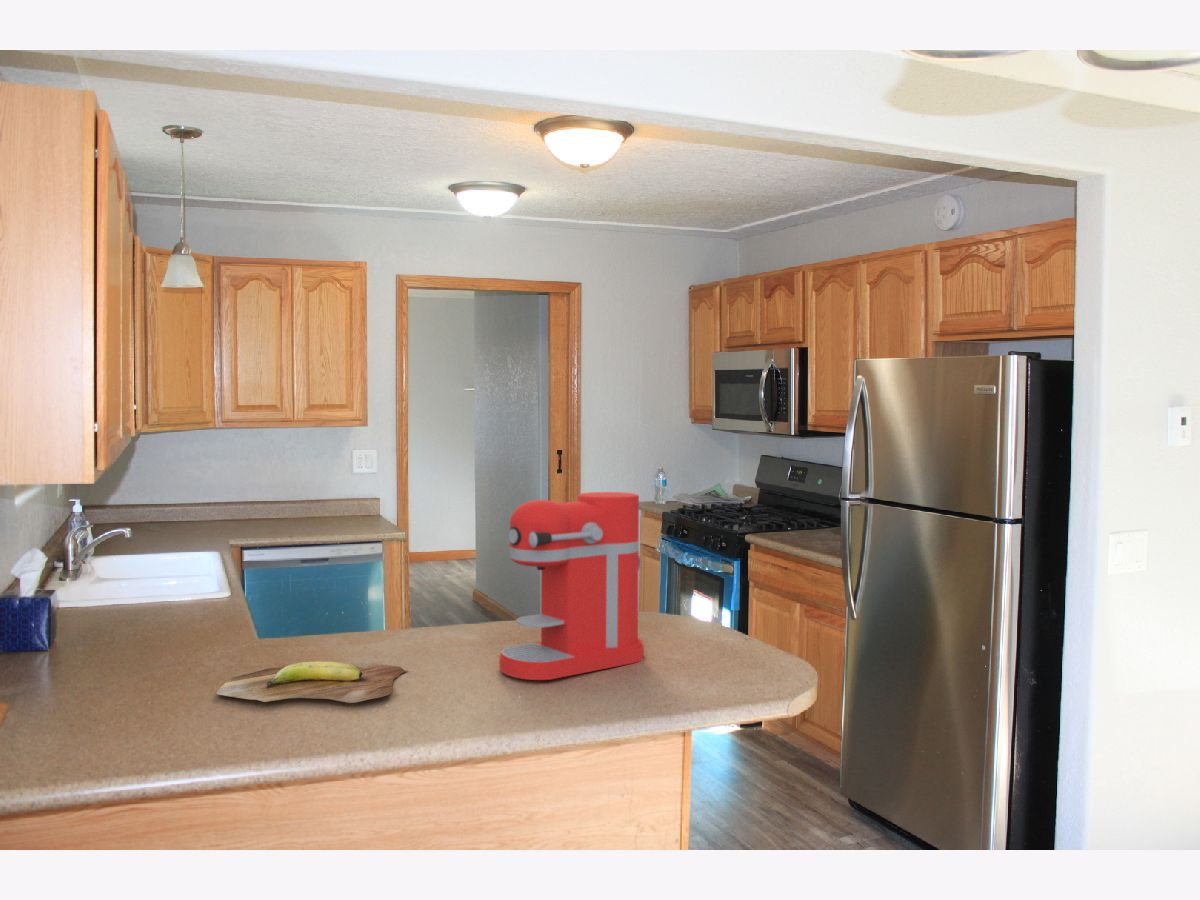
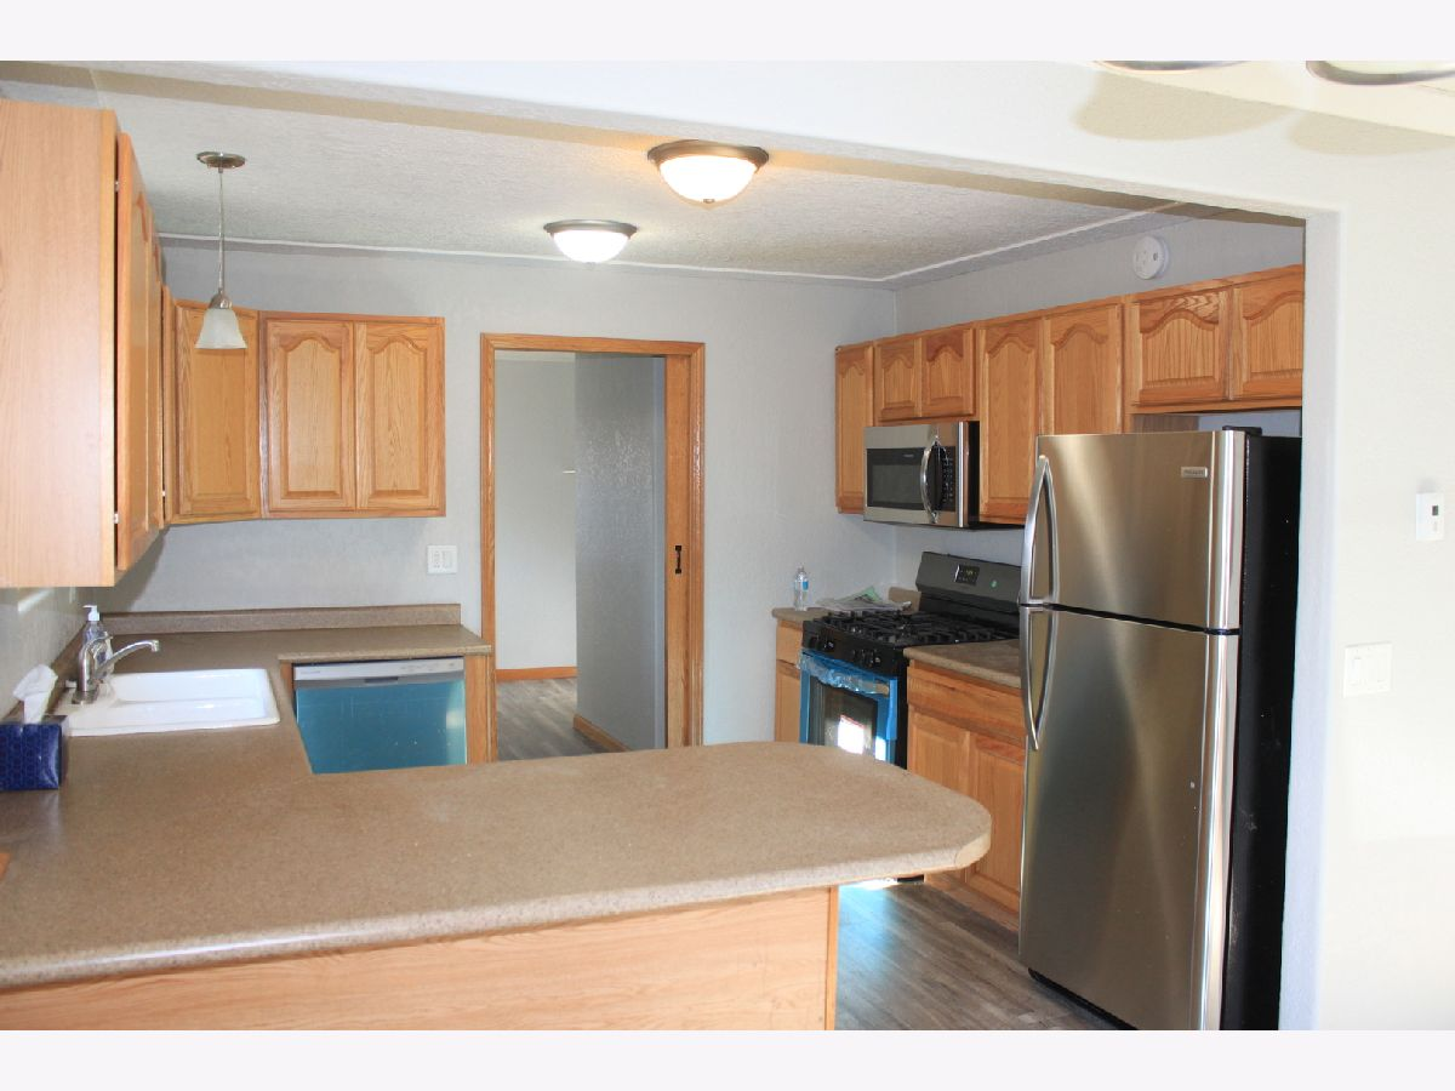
- cutting board (314, 674)
- coffee maker (572, 580)
